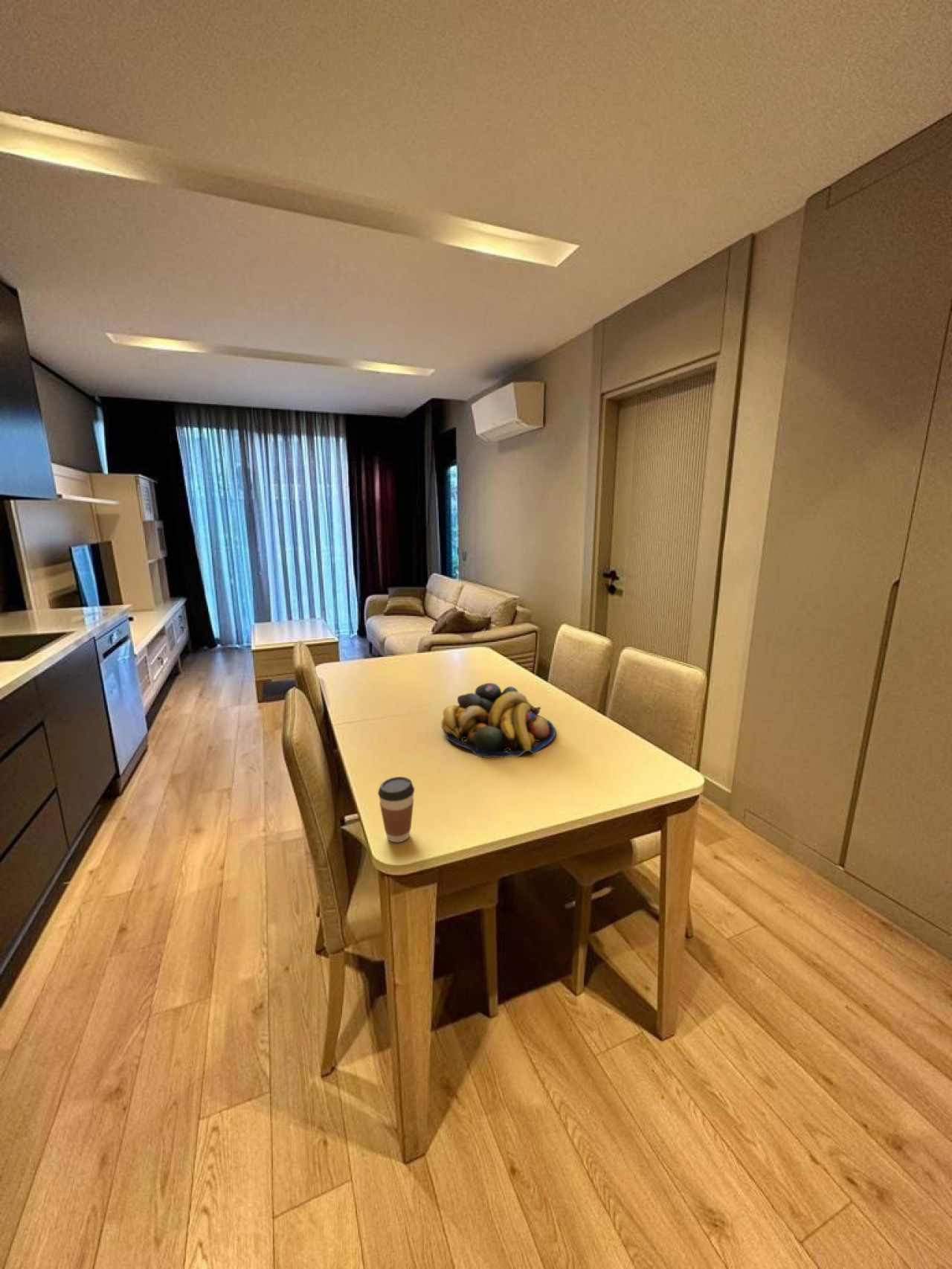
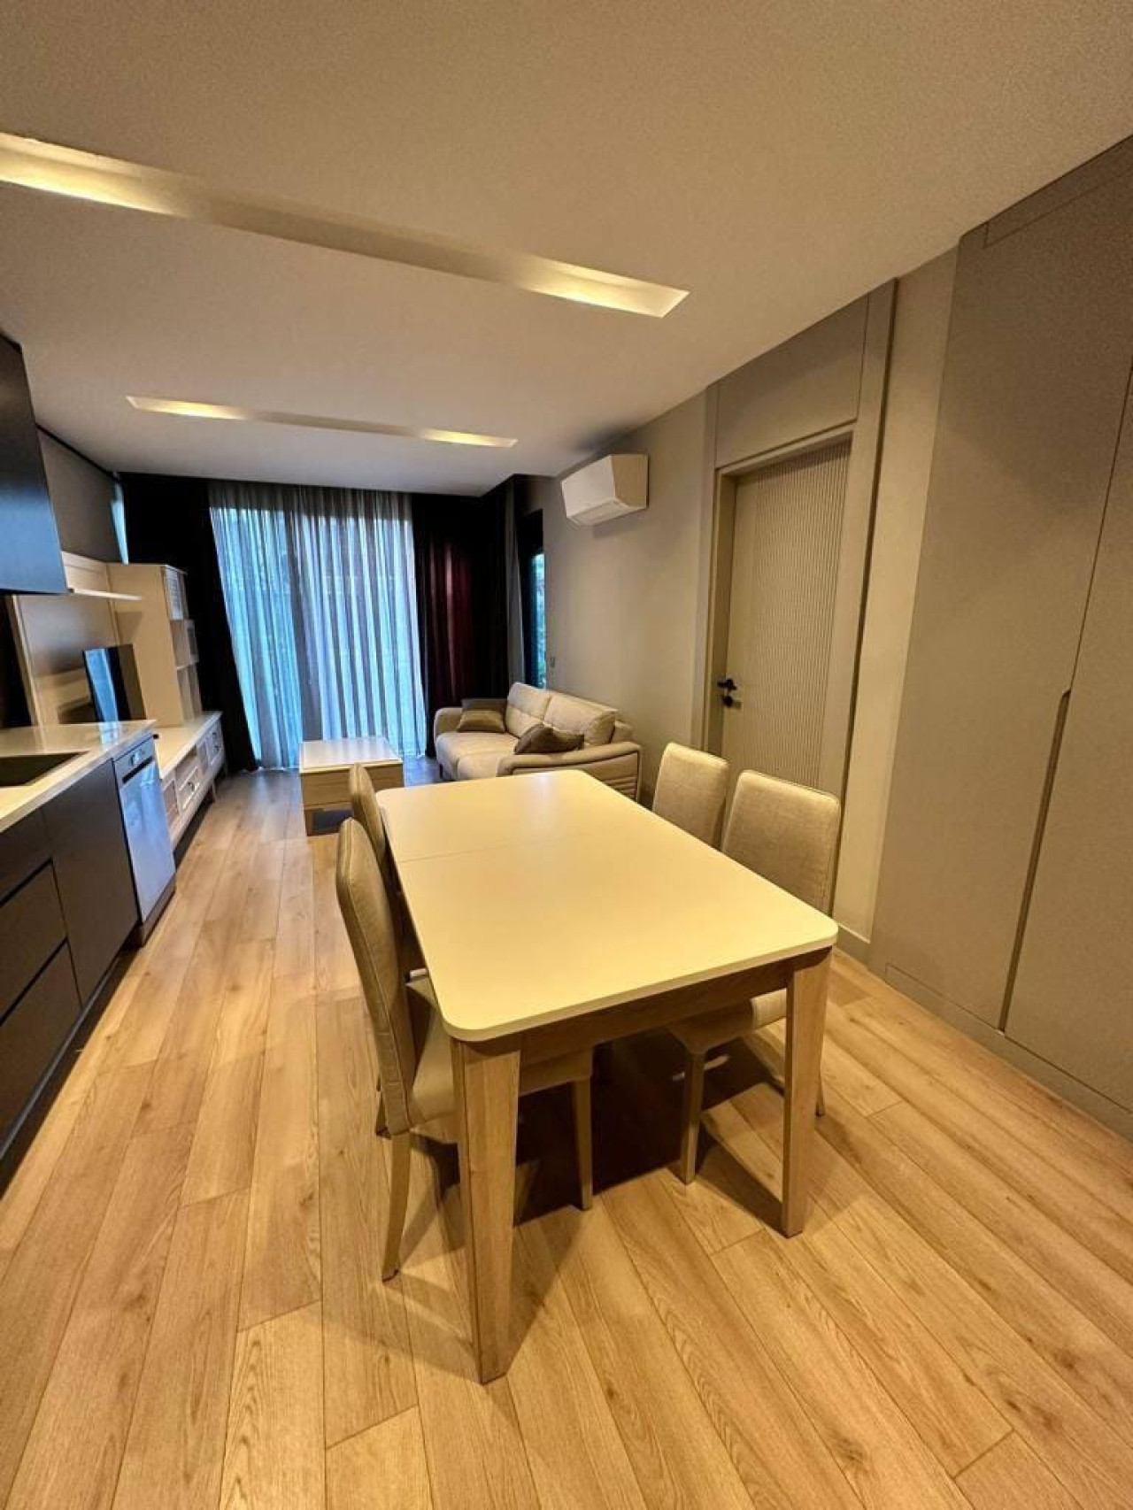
- coffee cup (397, 810)
- fruit bowl (500, 712)
